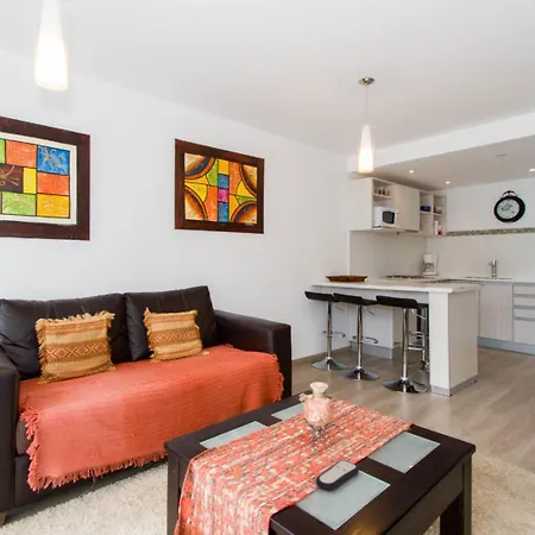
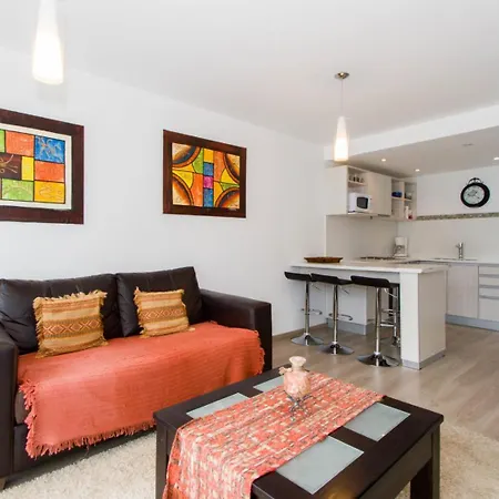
- remote control (336, 474)
